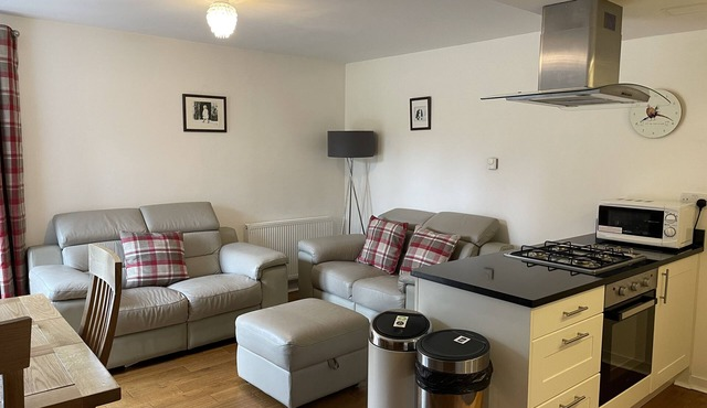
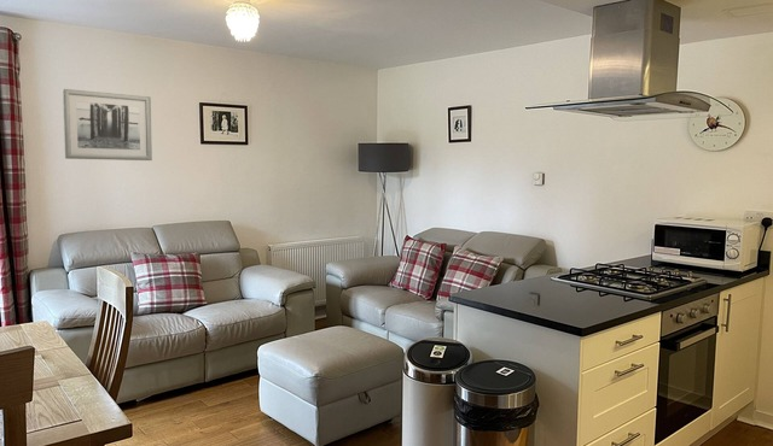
+ wall art (109, 127)
